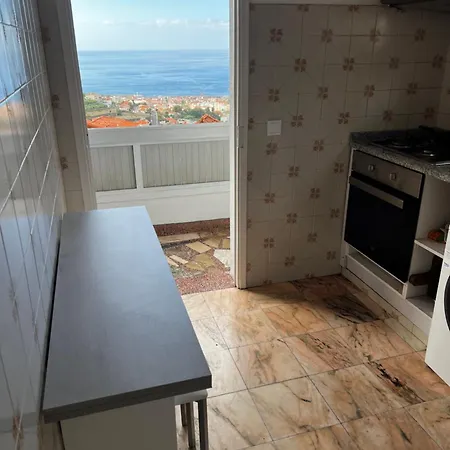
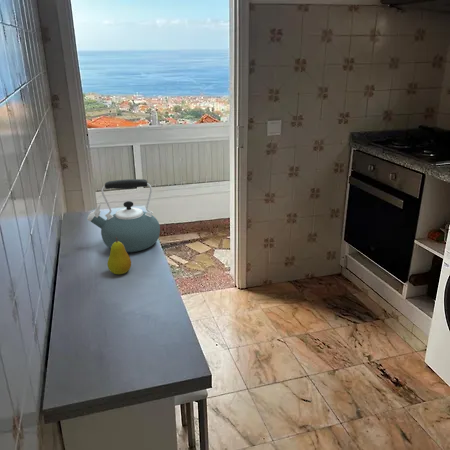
+ kettle (123, 213)
+ fruit (118, 254)
